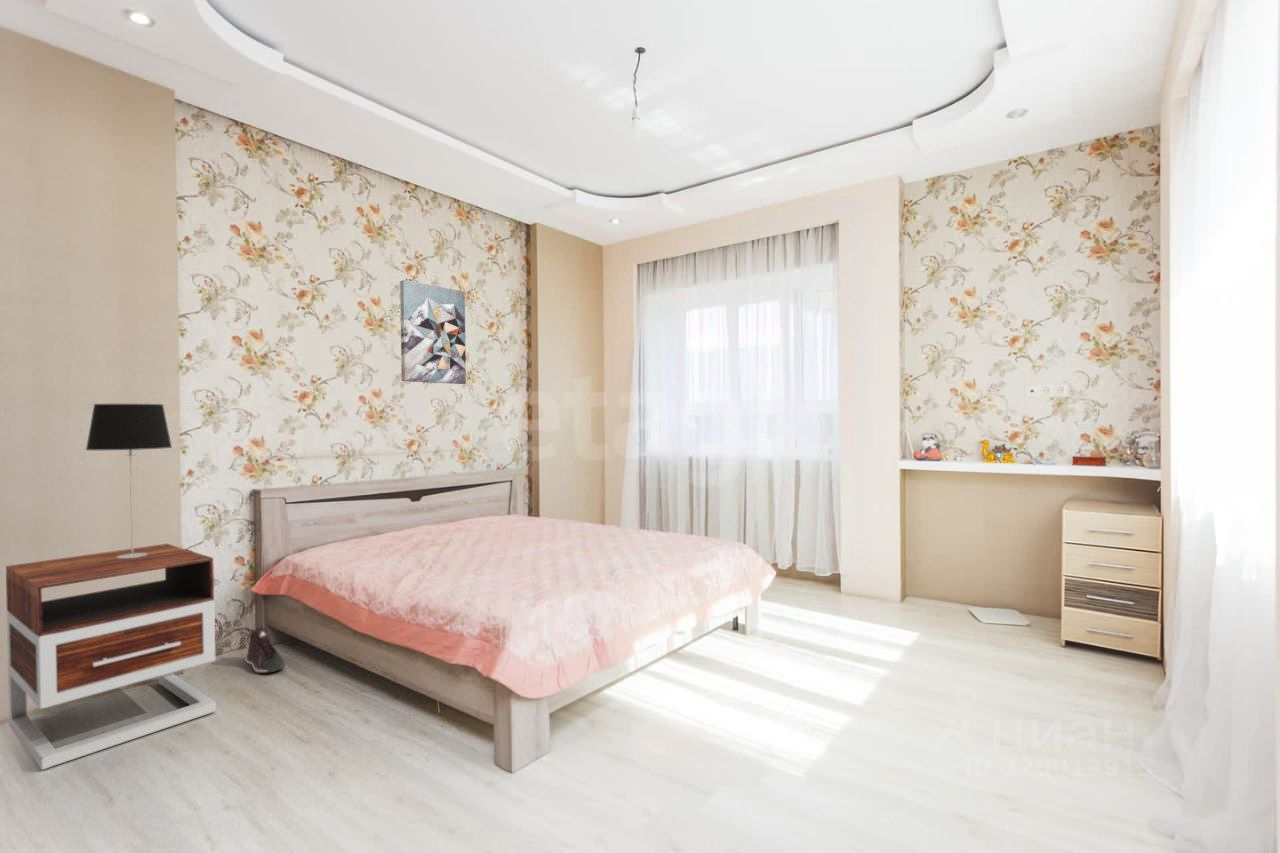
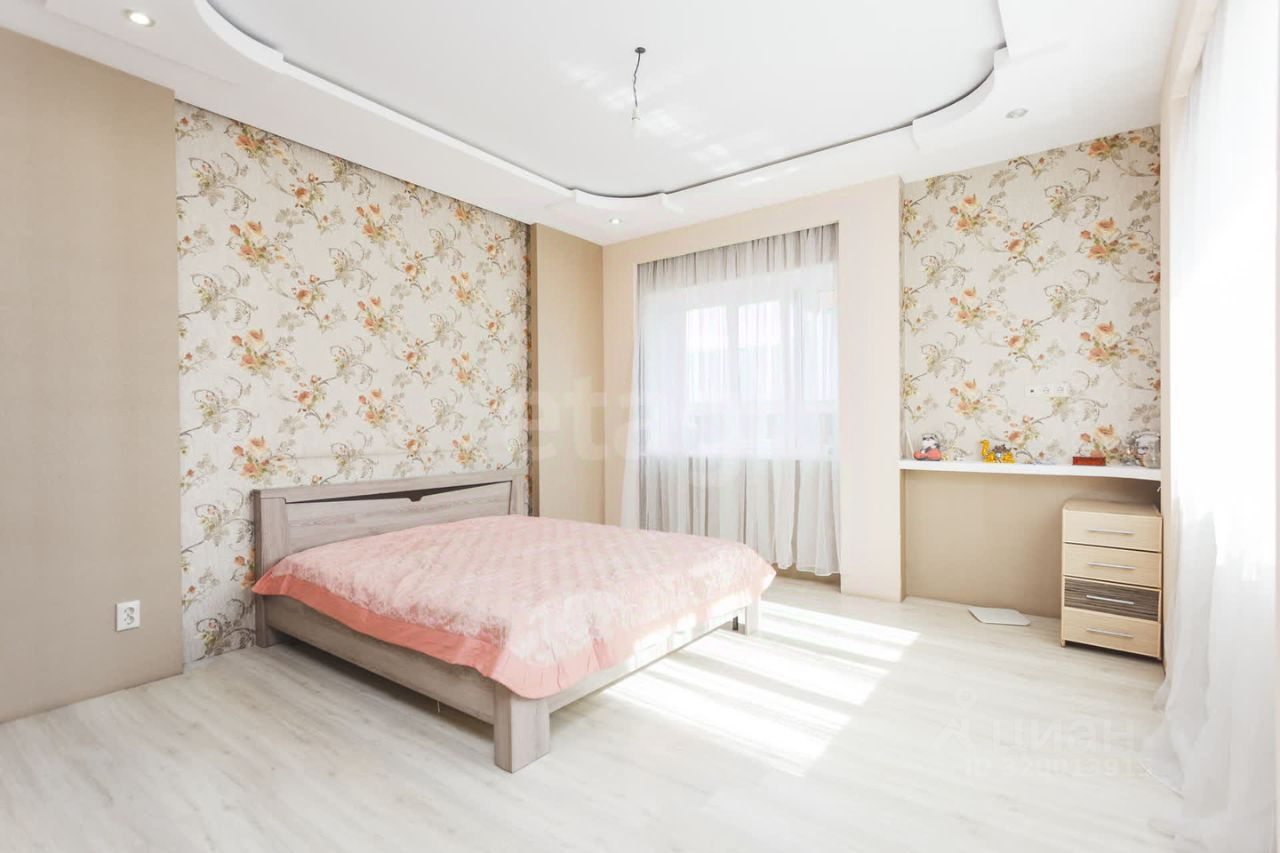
- wall art (434, 334)
- sneaker (263, 648)
- nightstand (114, 641)
- table lamp (130, 479)
